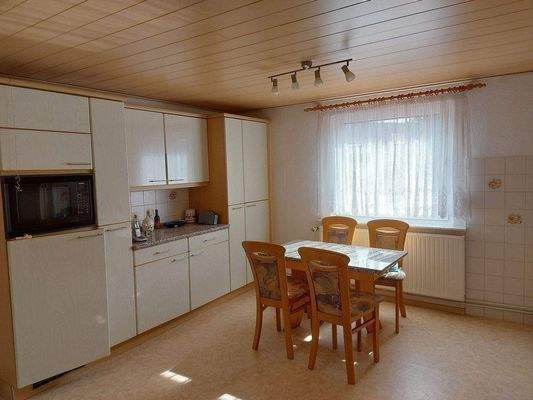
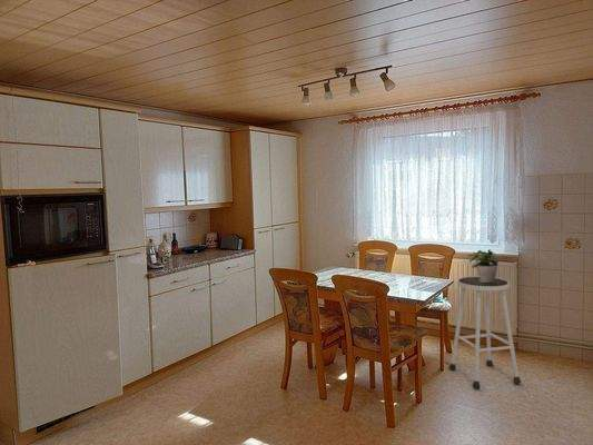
+ potted plant (483, 264)
+ stool (486, 328)
